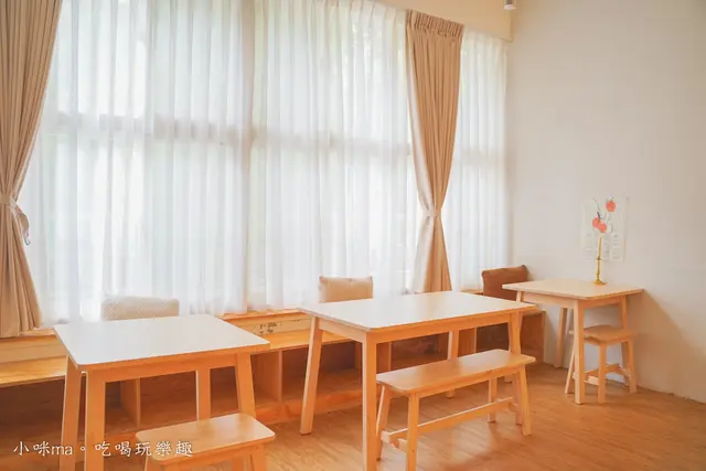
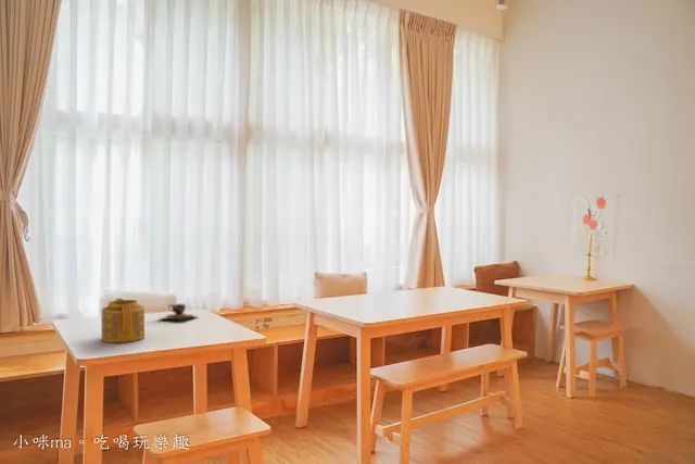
+ teapot (123, 319)
+ teacup (178, 311)
